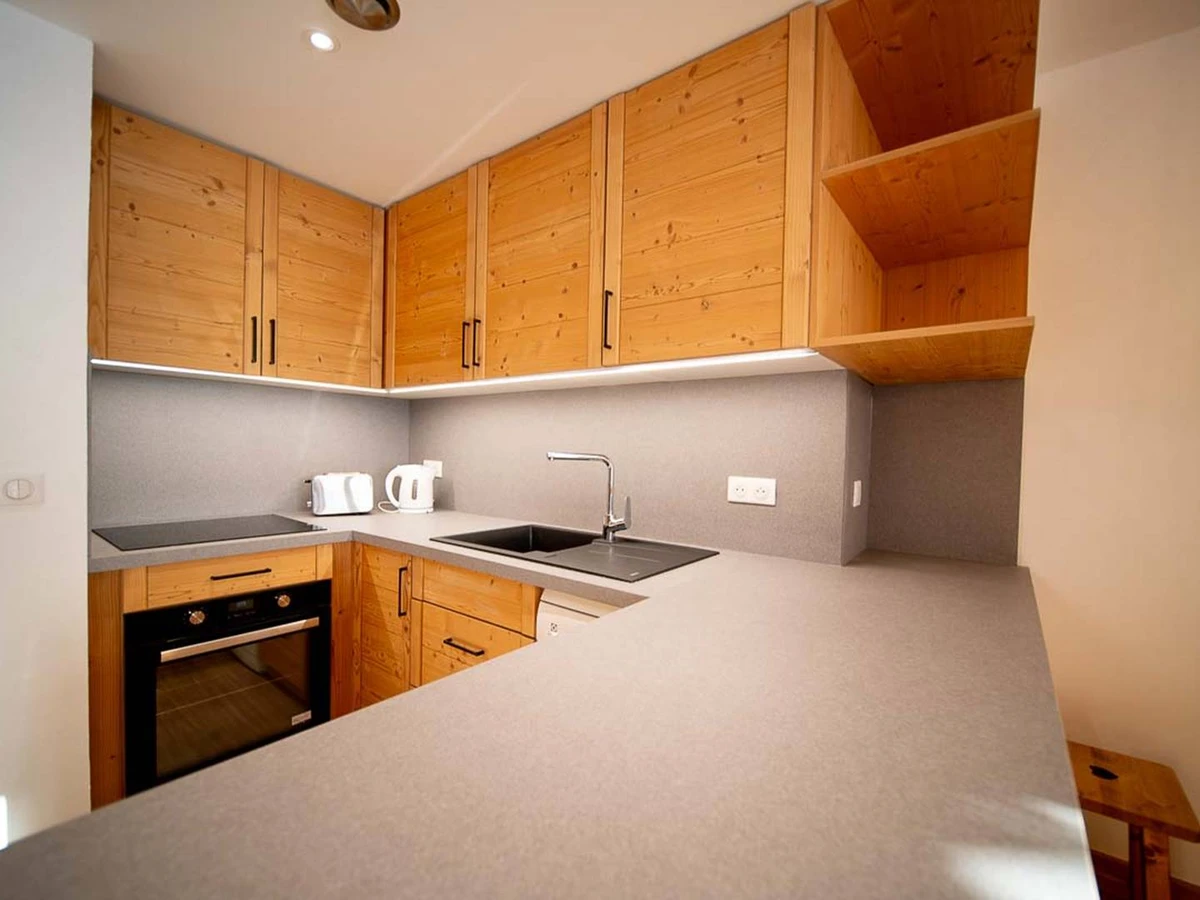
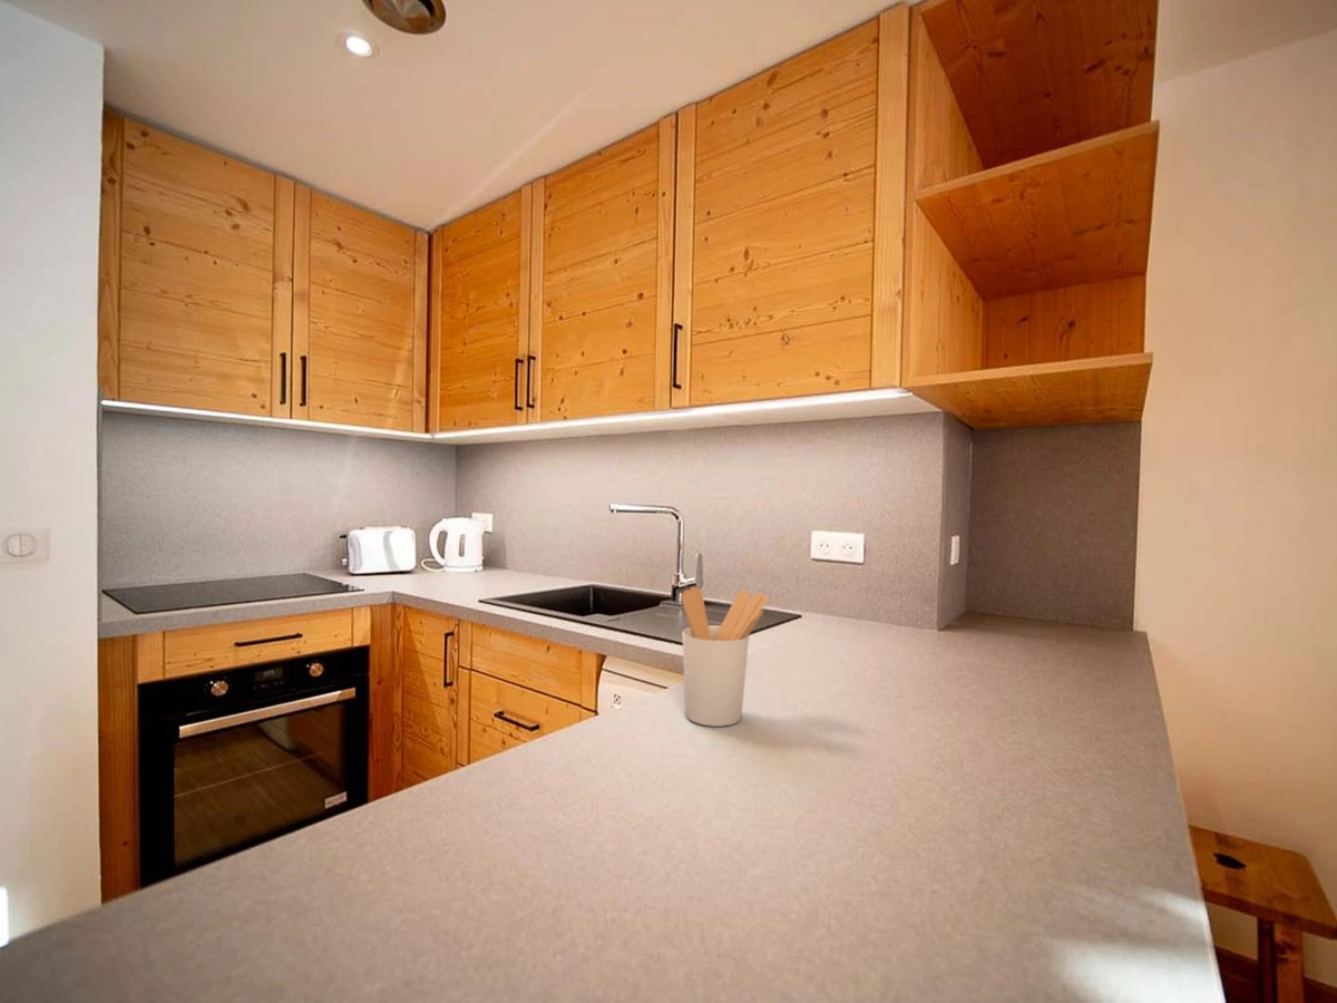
+ utensil holder (726, 651)
